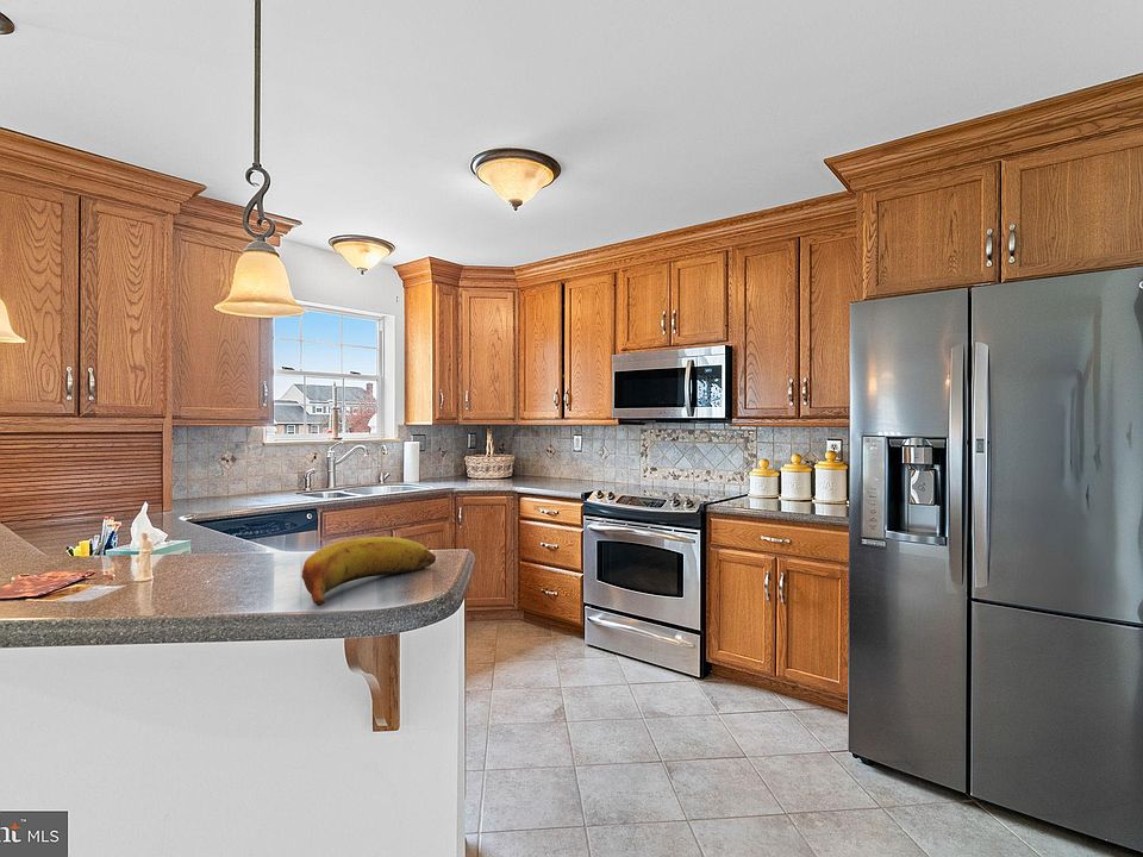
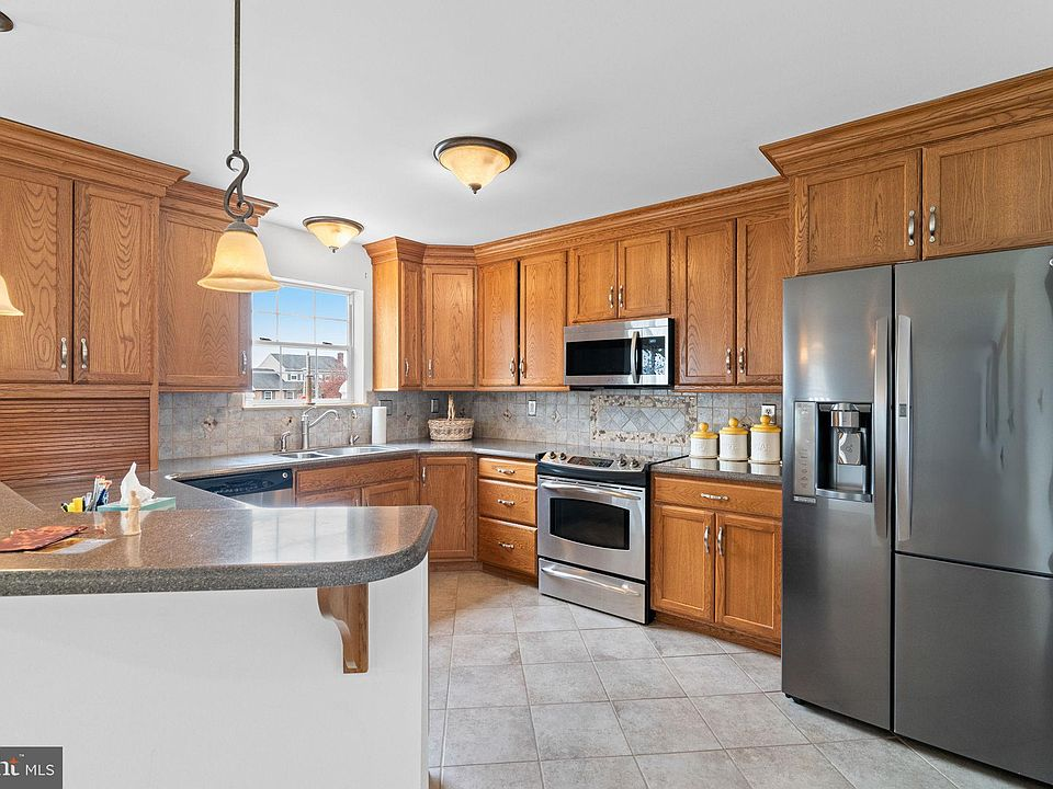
- fruit (375, 562)
